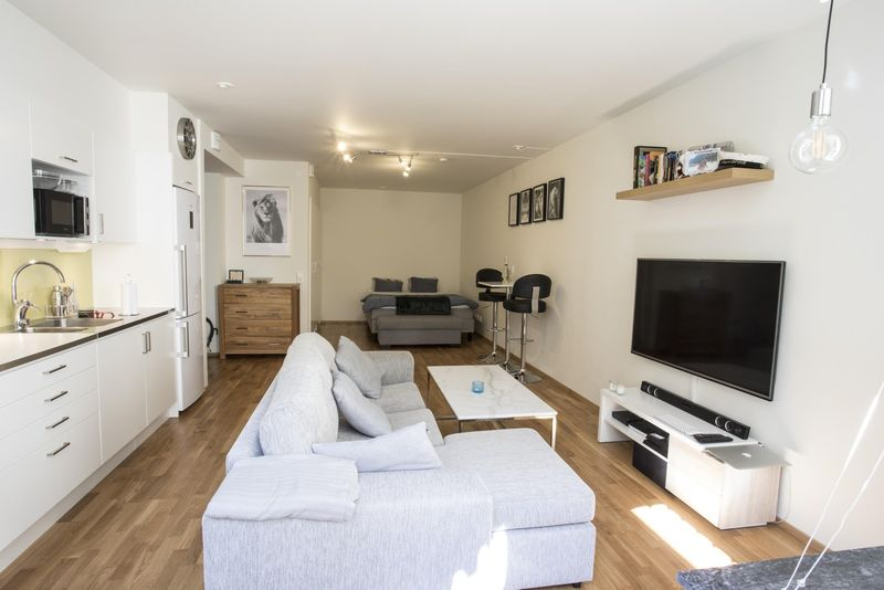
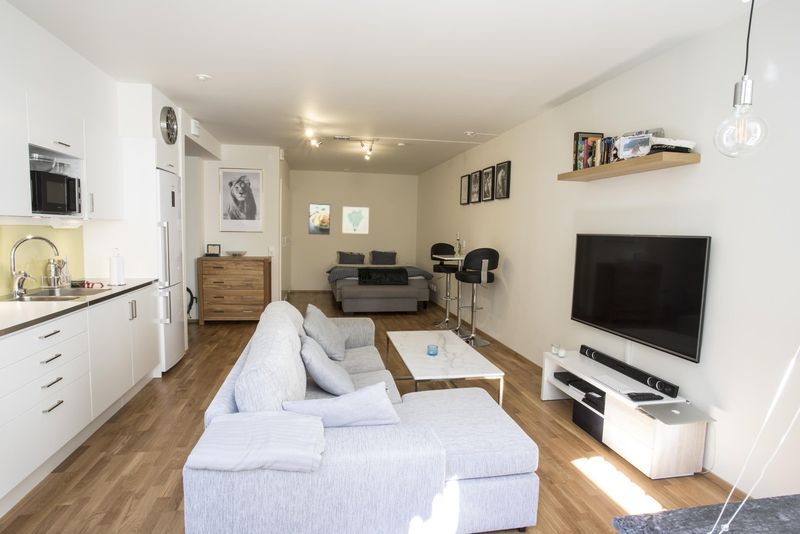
+ wall art (355, 220)
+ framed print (319, 219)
